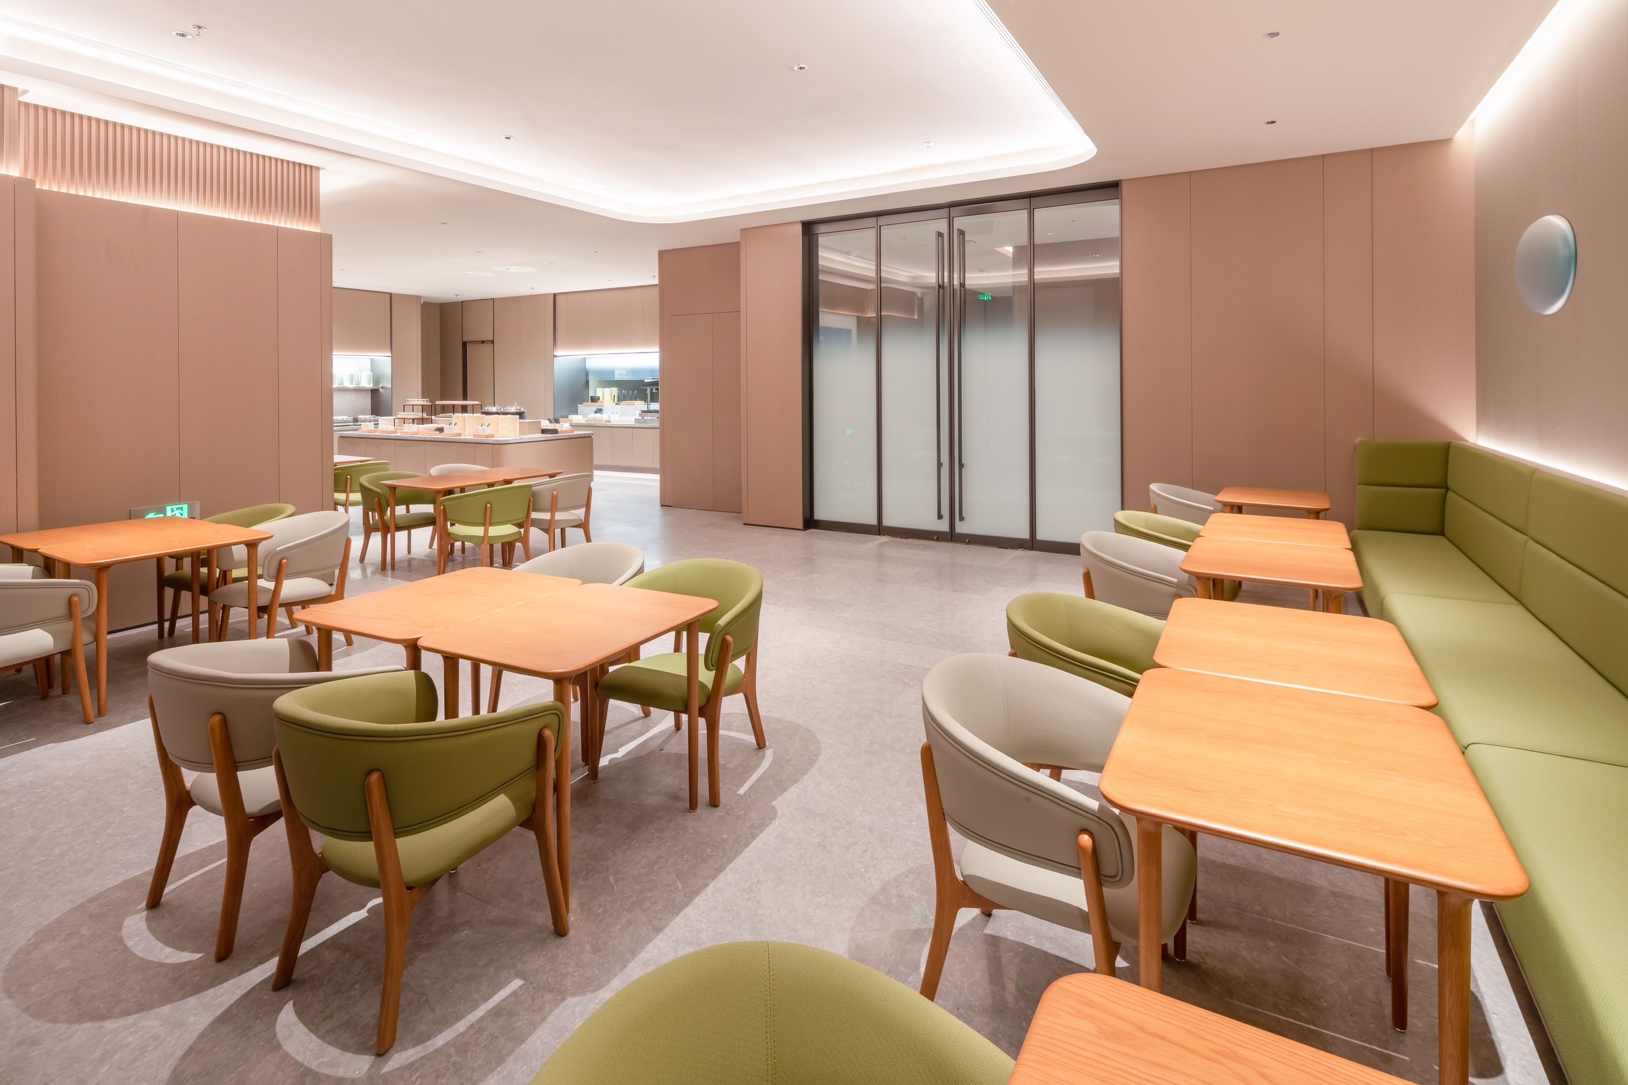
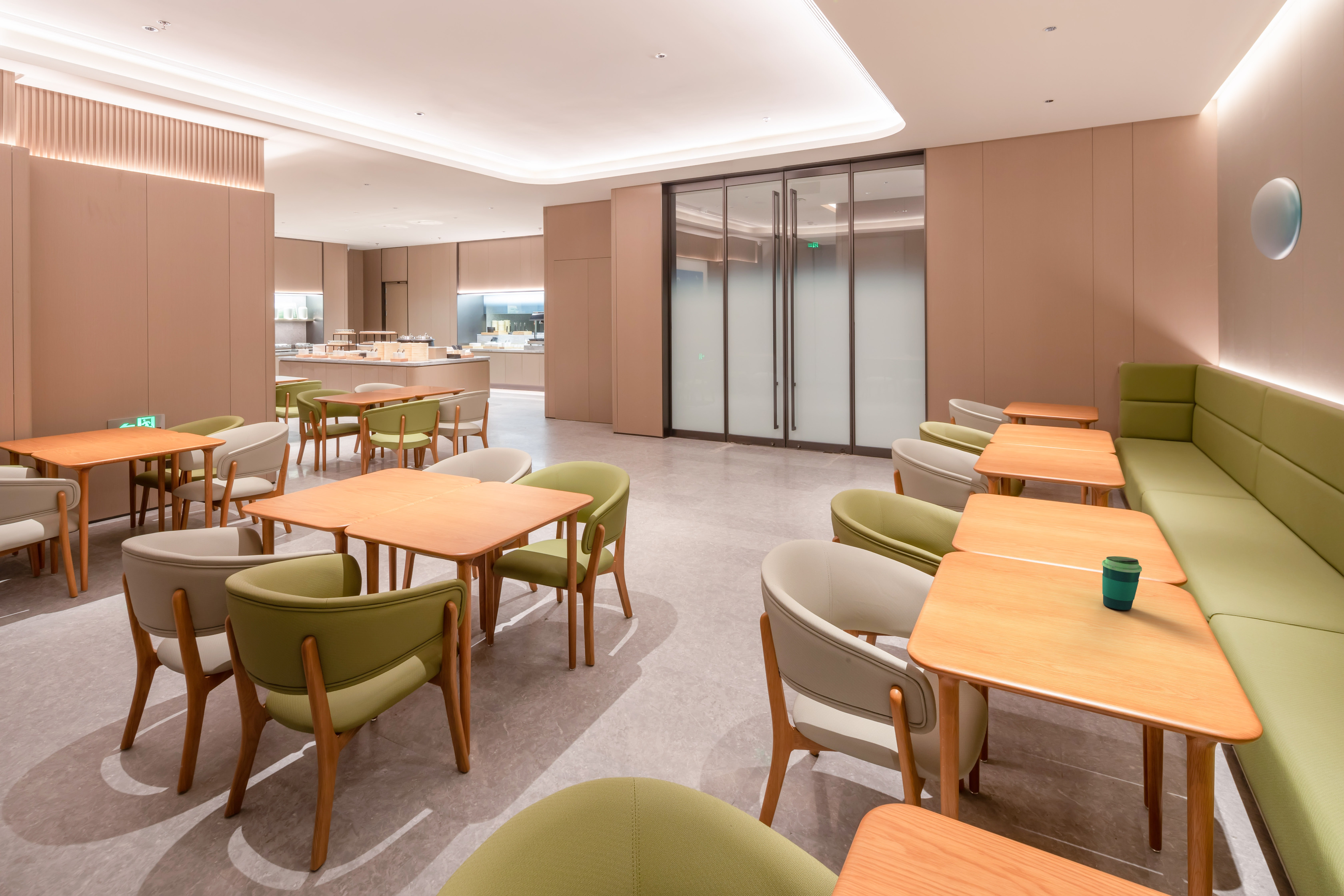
+ cup (1121, 583)
